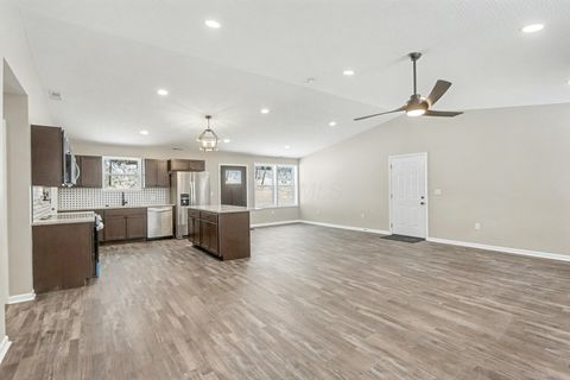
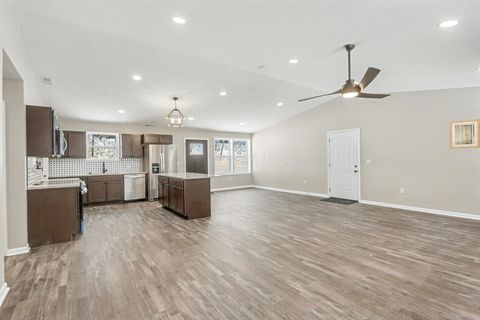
+ wall art (464, 134)
